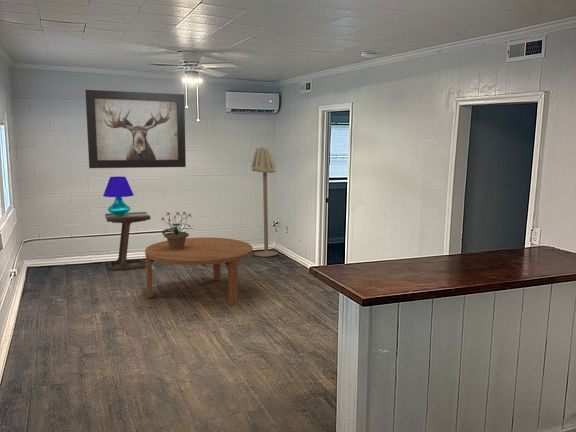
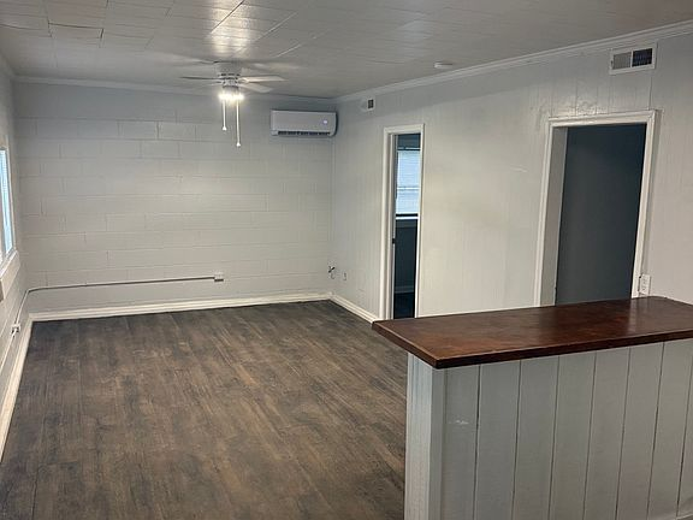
- coffee table (201, 265)
- floor lamp (264, 200)
- potted plant (177, 229)
- side table (128, 238)
- table lamp (118, 196)
- wall art (137, 130)
